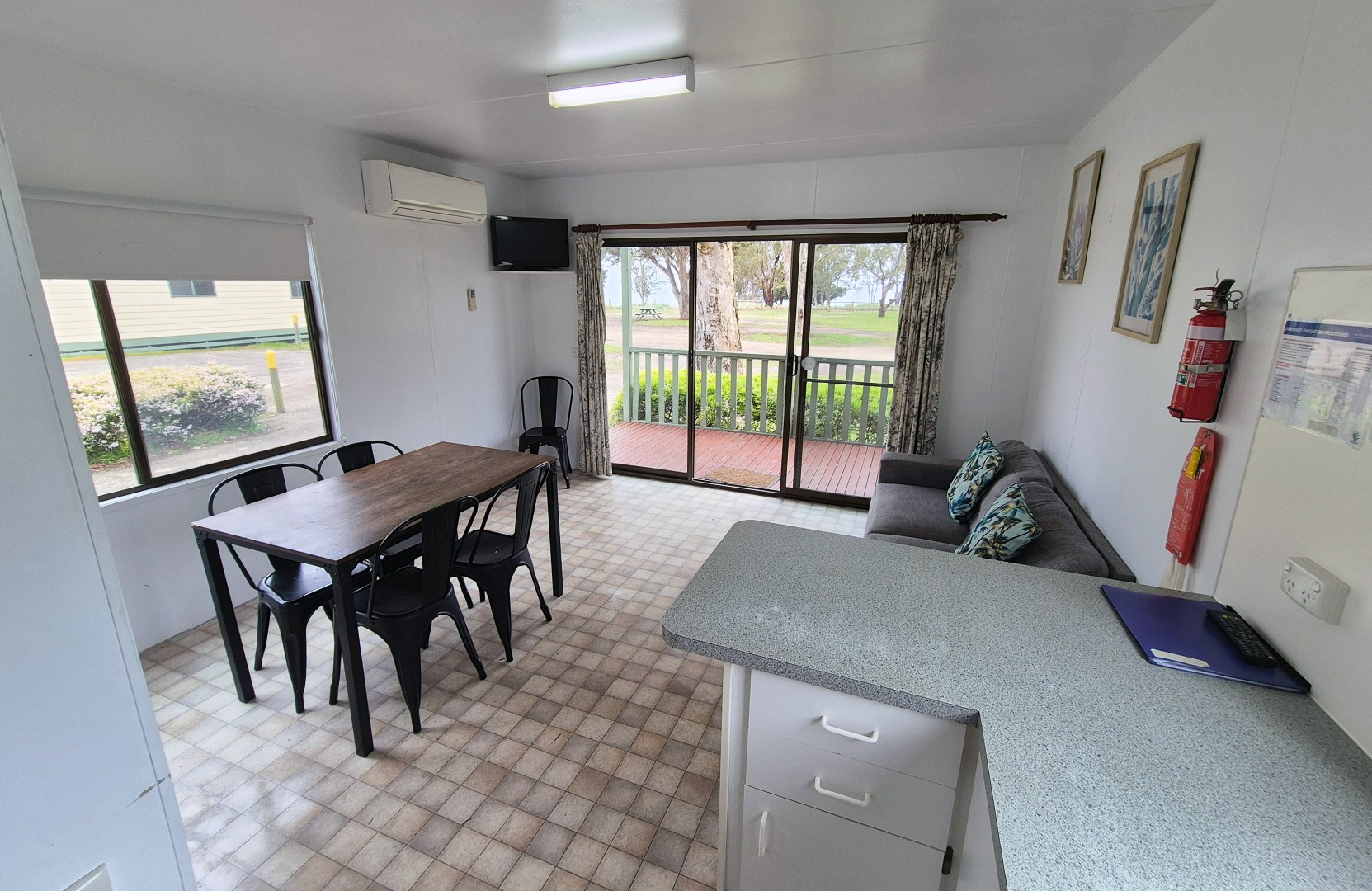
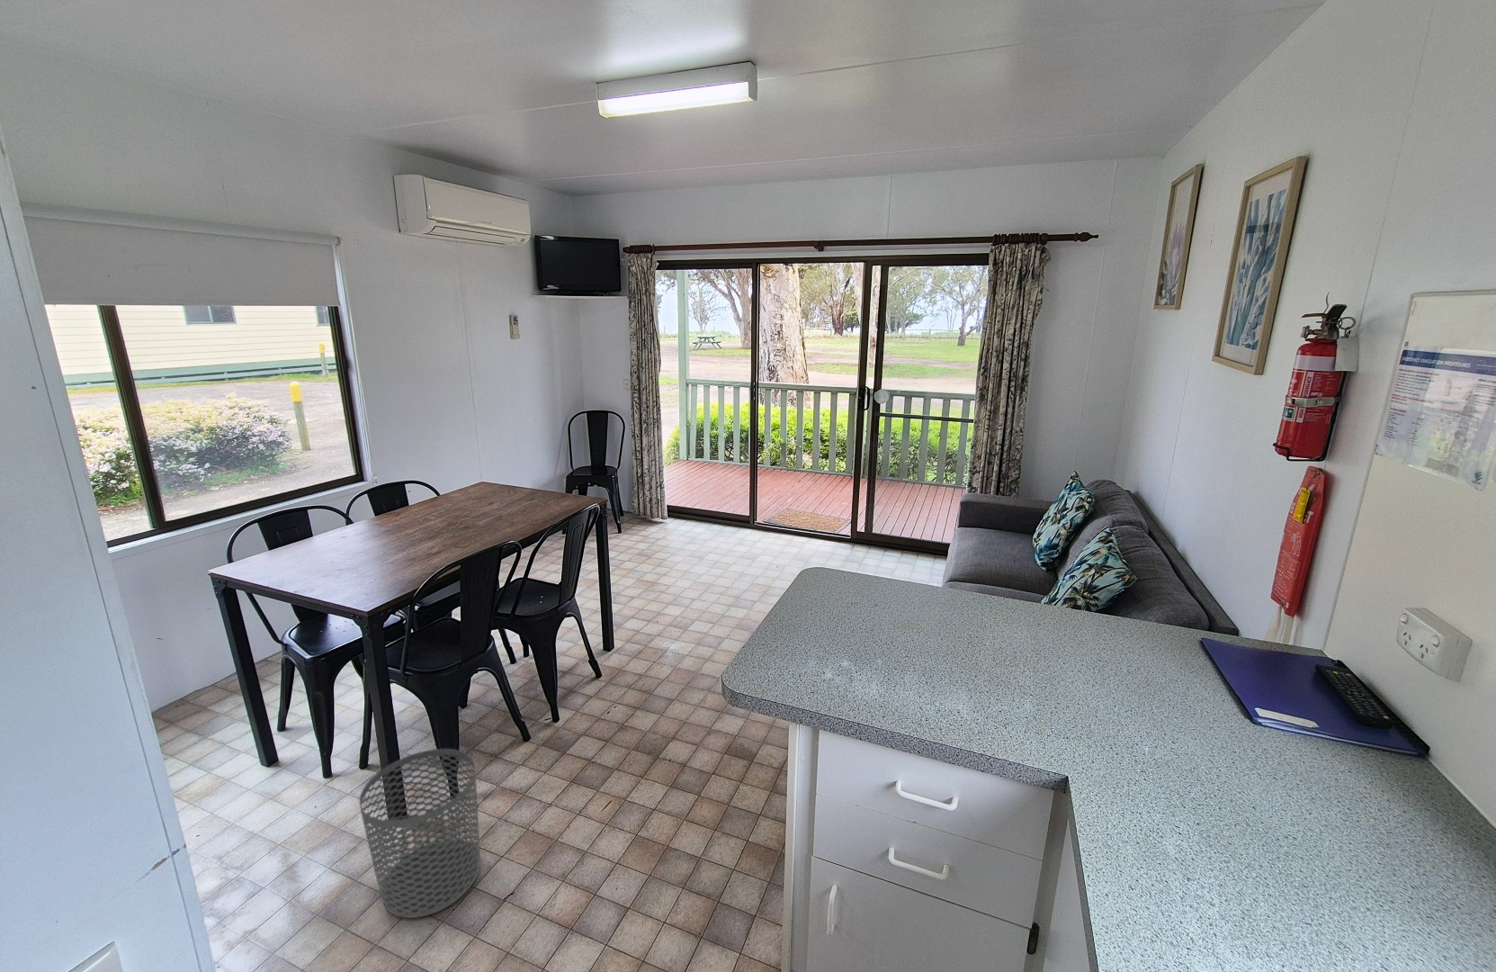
+ waste bin (425, 831)
